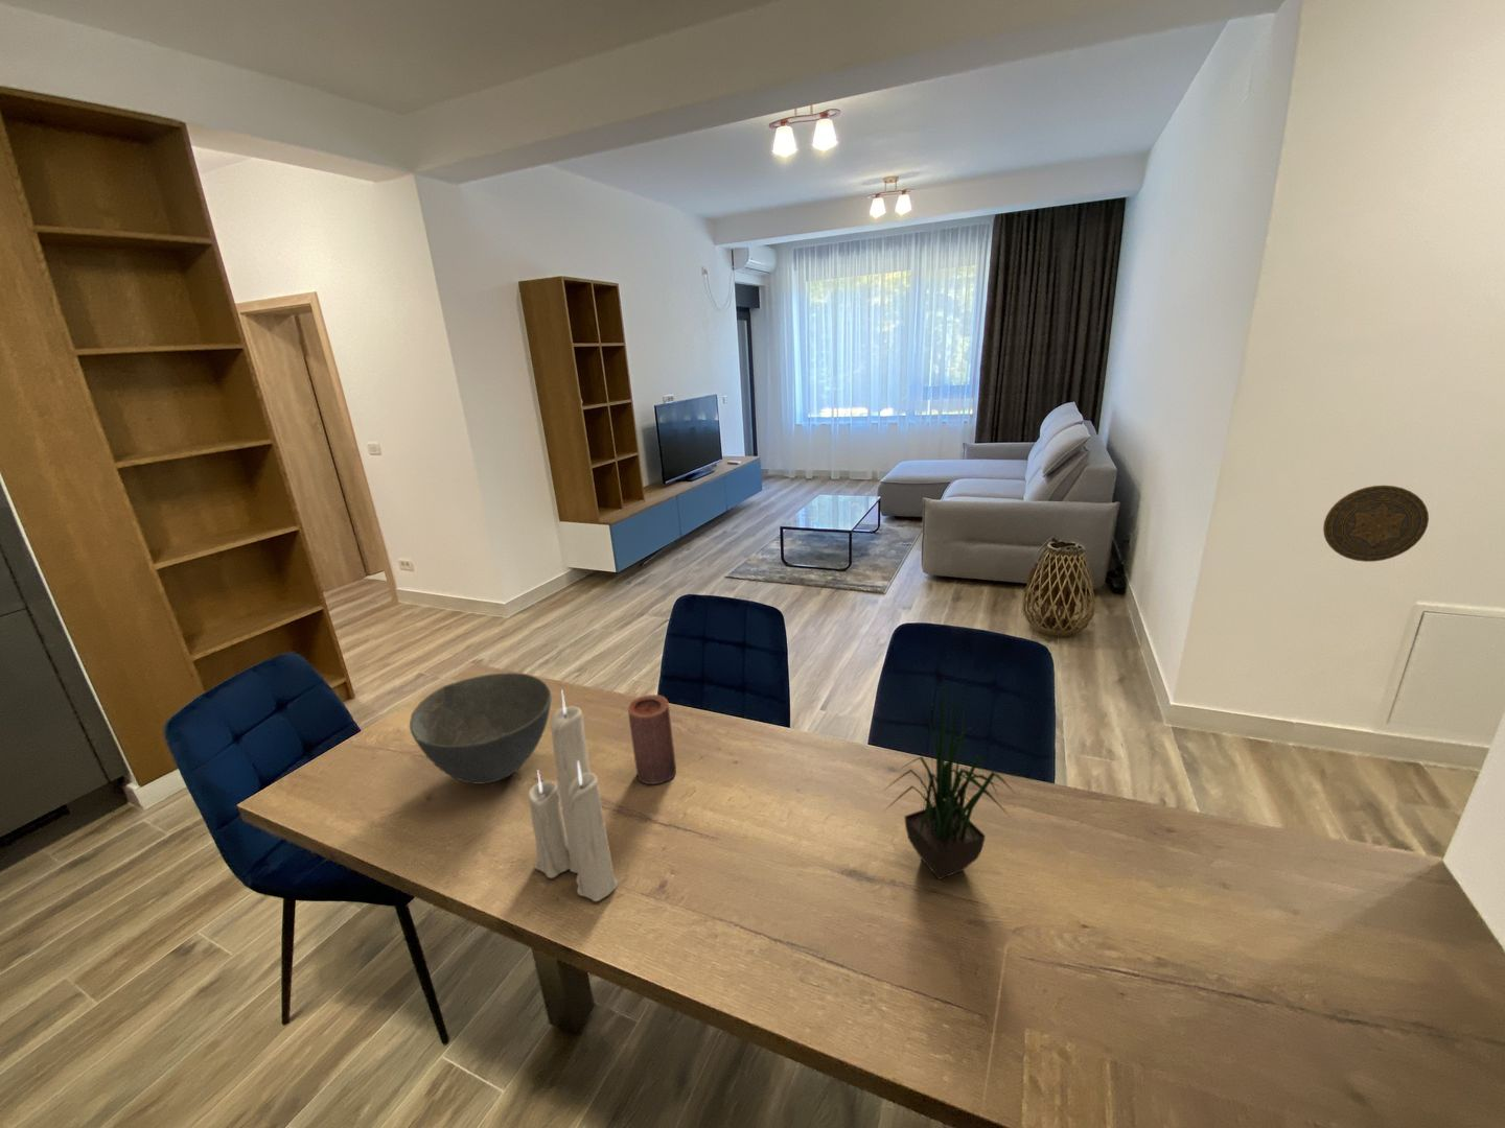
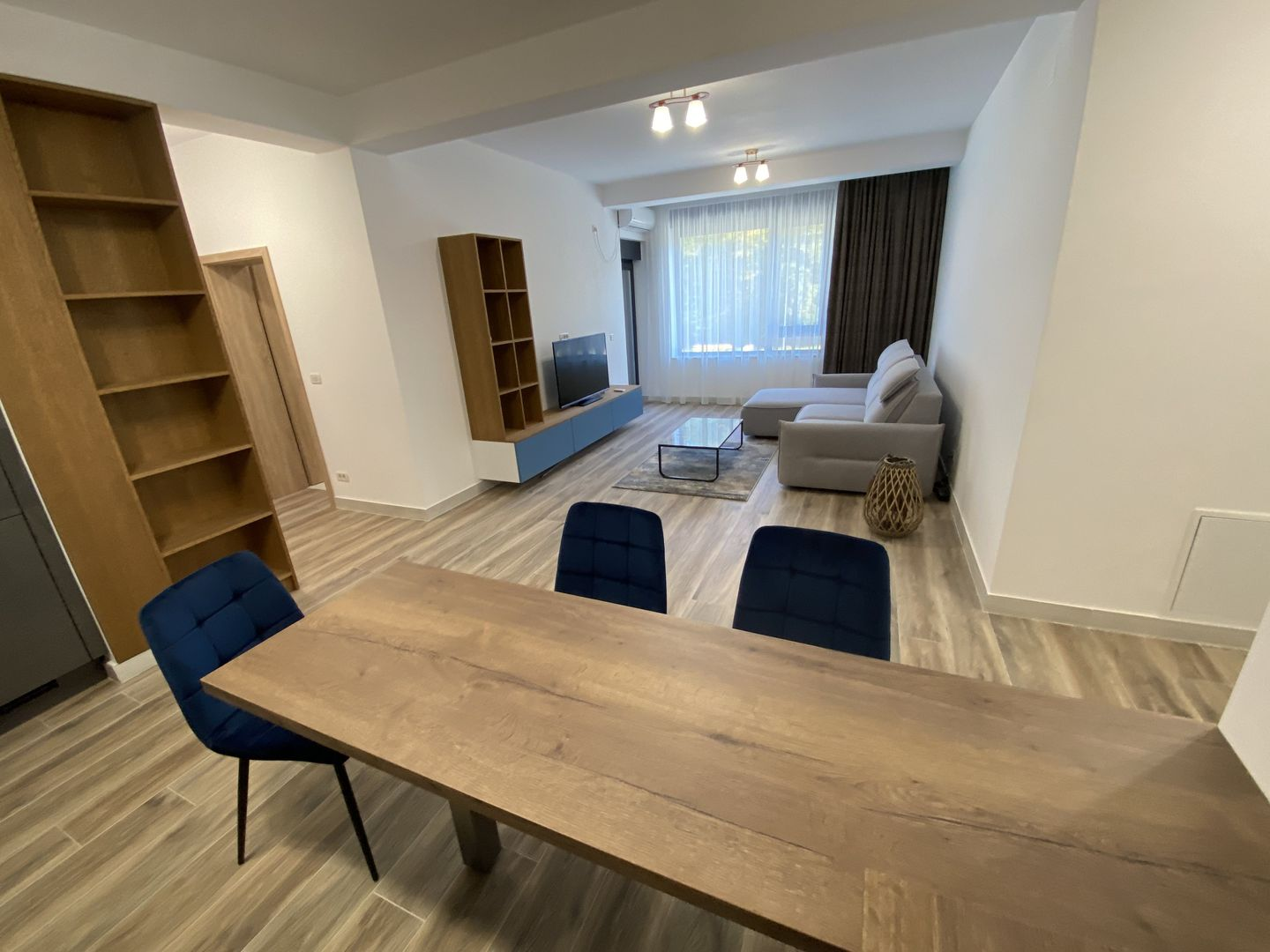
- potted plant (954, 771)
- candle (652, 738)
- decorative plate (1376, 525)
- bowl (488, 736)
- candle (568, 782)
